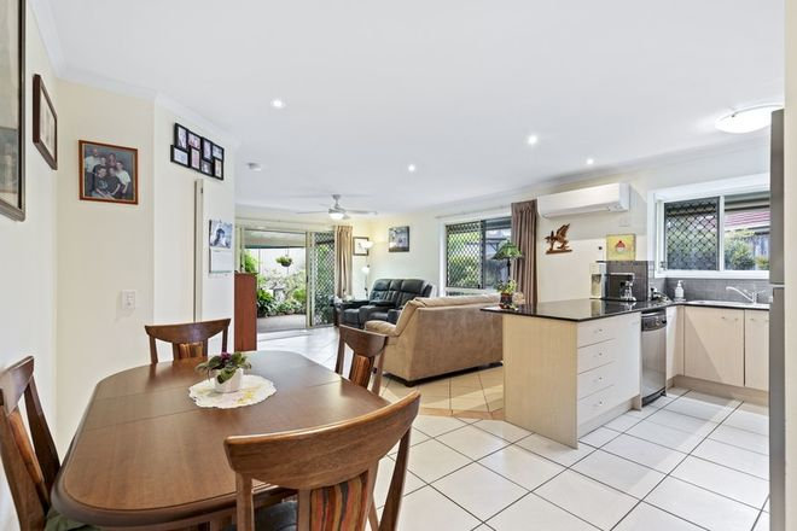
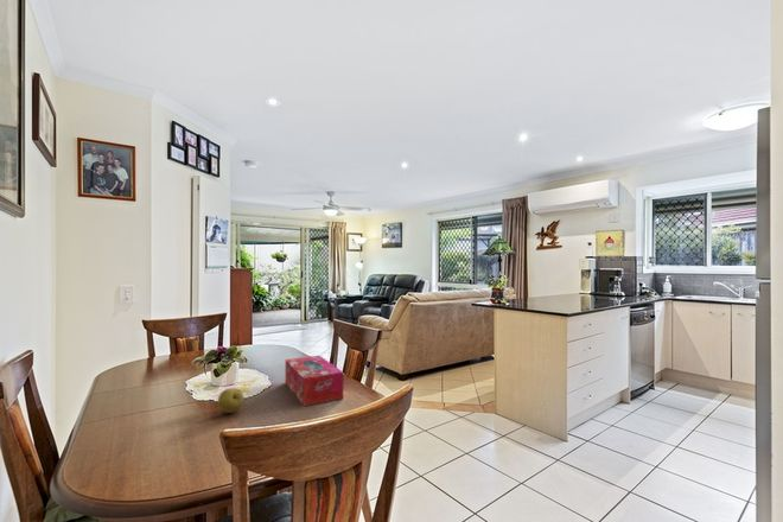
+ tissue box (312, 377)
+ fruit (230, 400)
